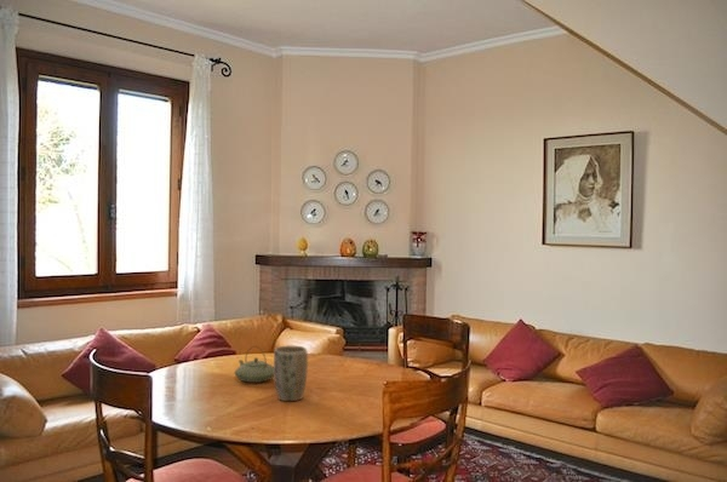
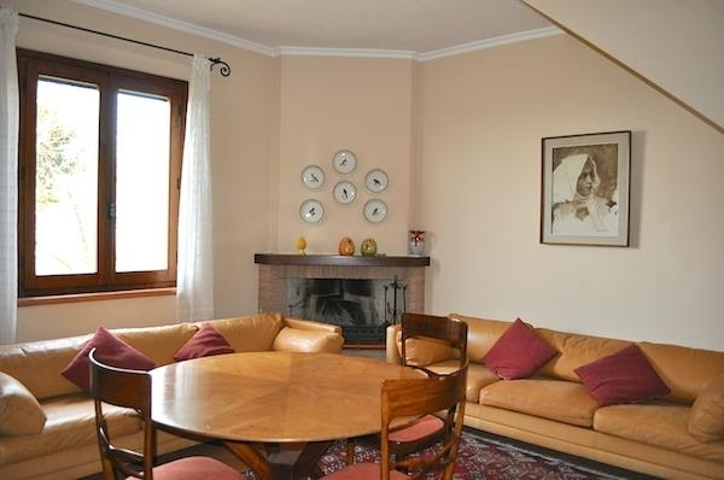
- plant pot (290, 373)
- teapot (253, 362)
